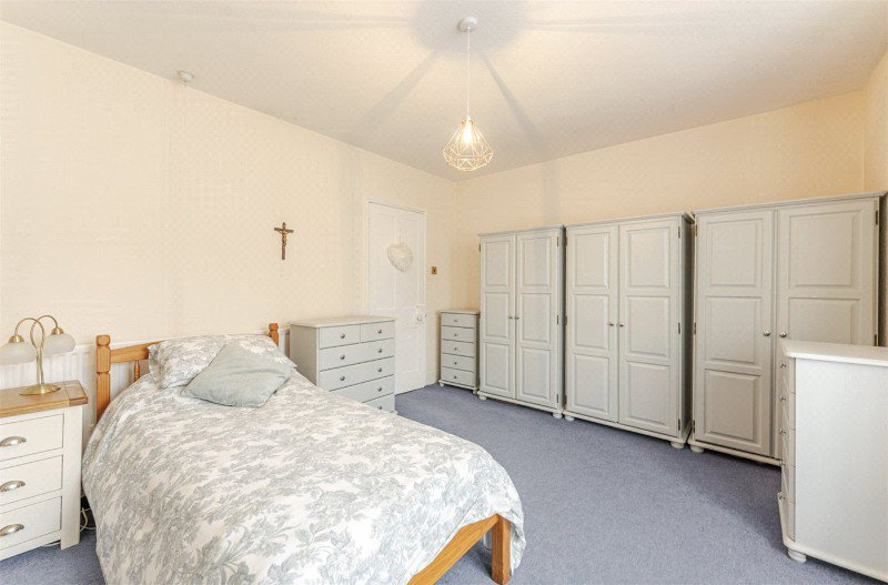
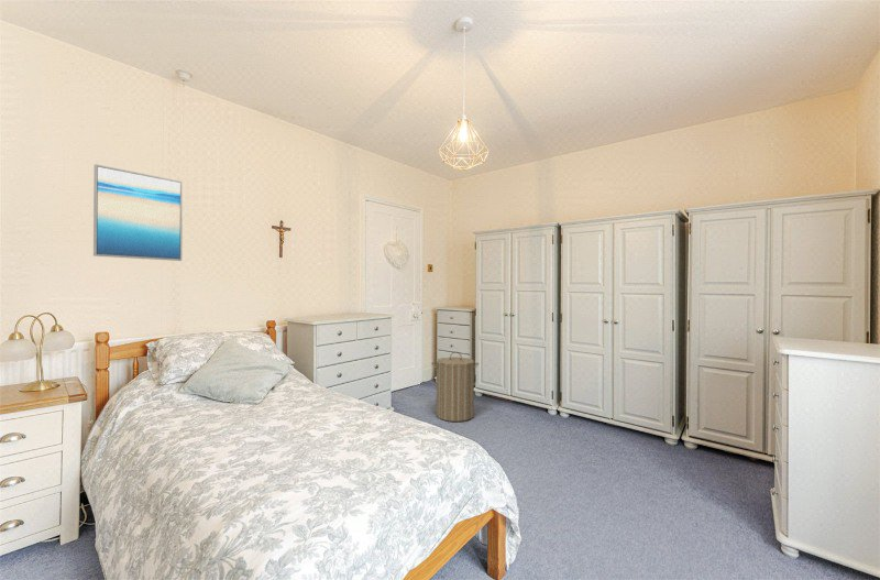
+ laundry hamper (454, 383)
+ wall art (141, 216)
